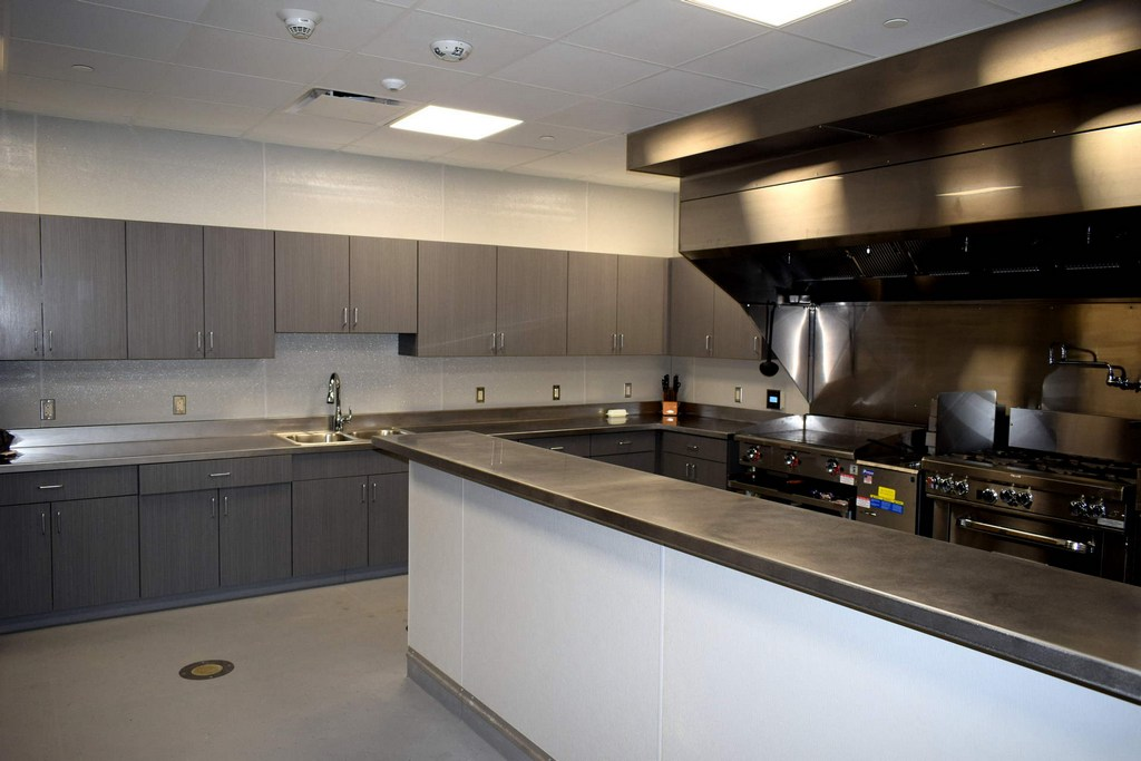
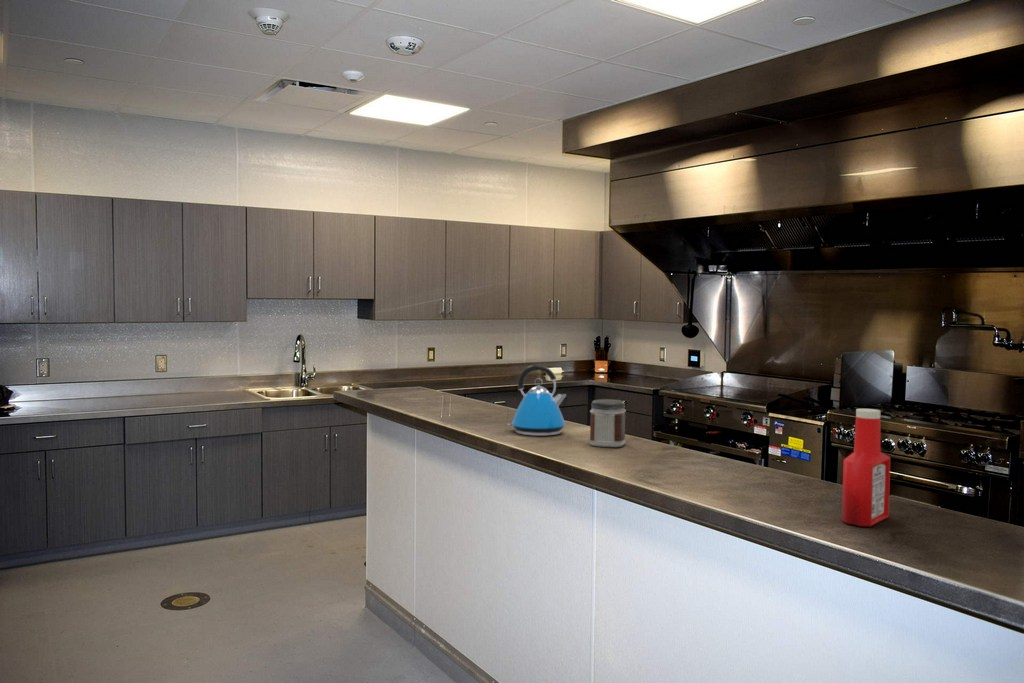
+ kettle (536, 398)
+ soap bottle (866, 464)
+ jar (607, 422)
